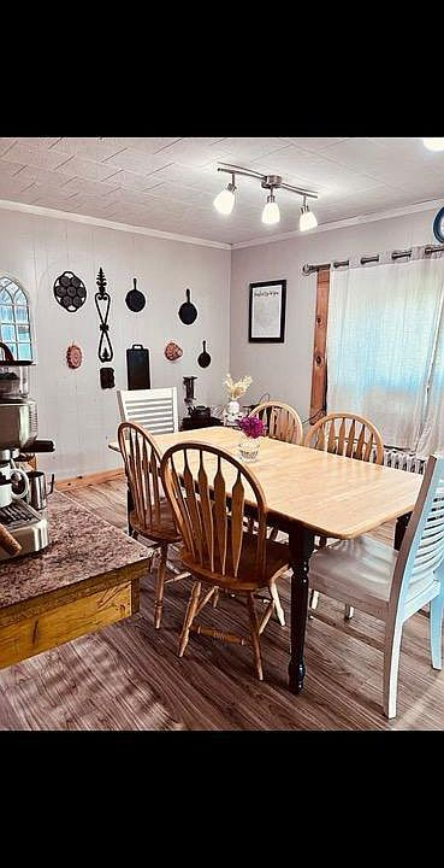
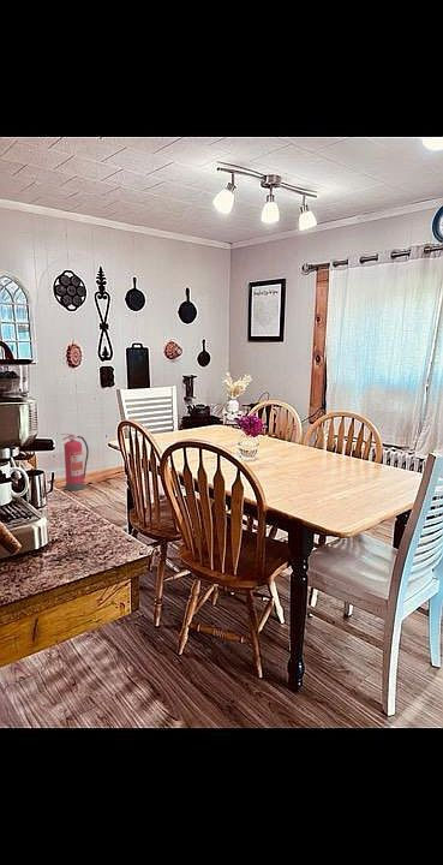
+ fire extinguisher (76, 460)
